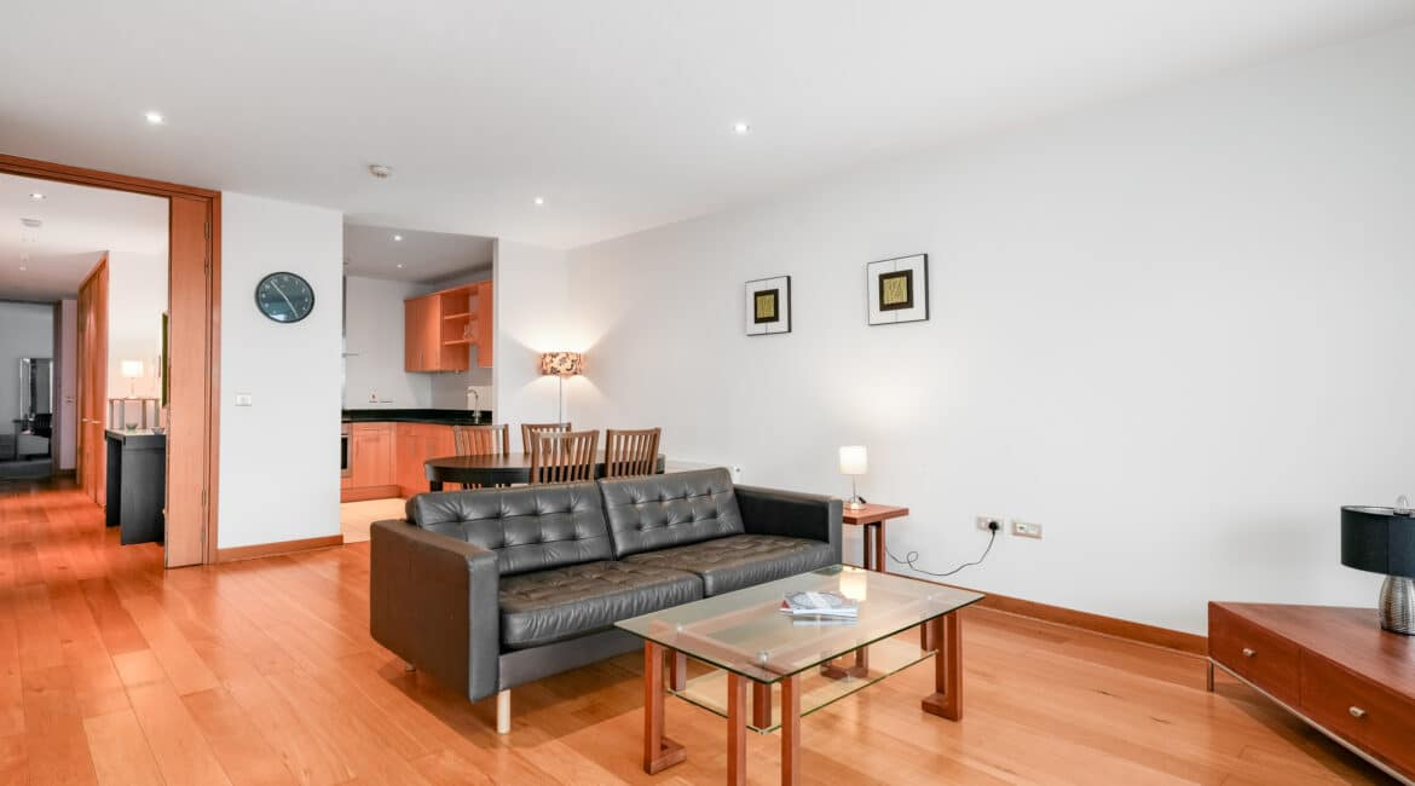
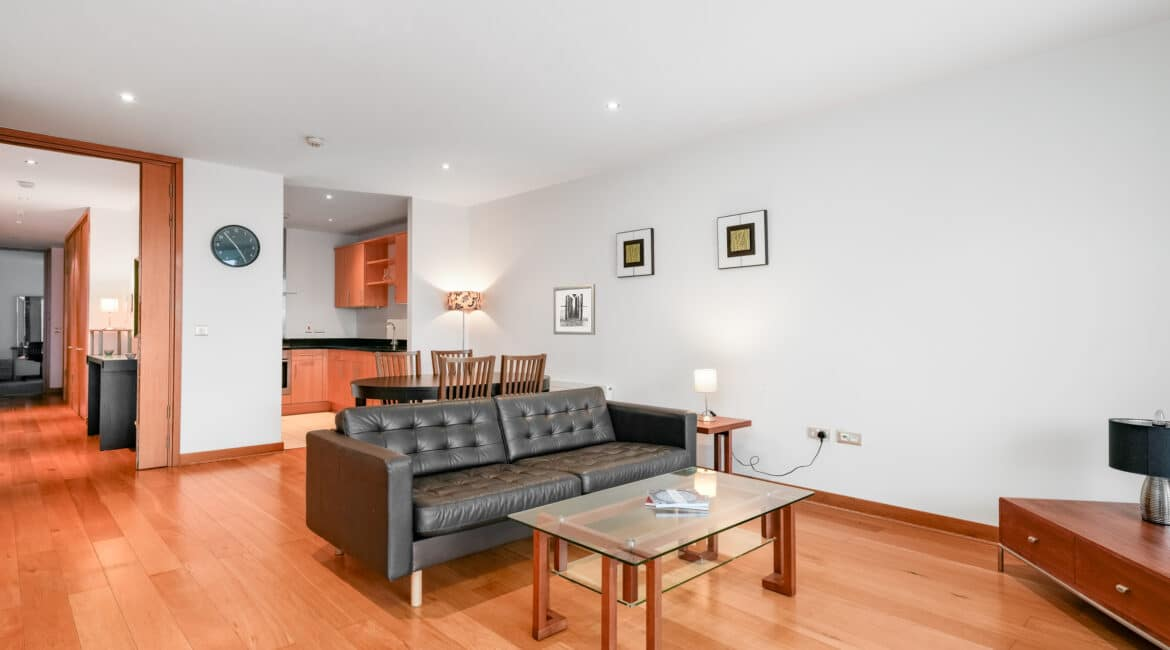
+ wall art (573, 310)
